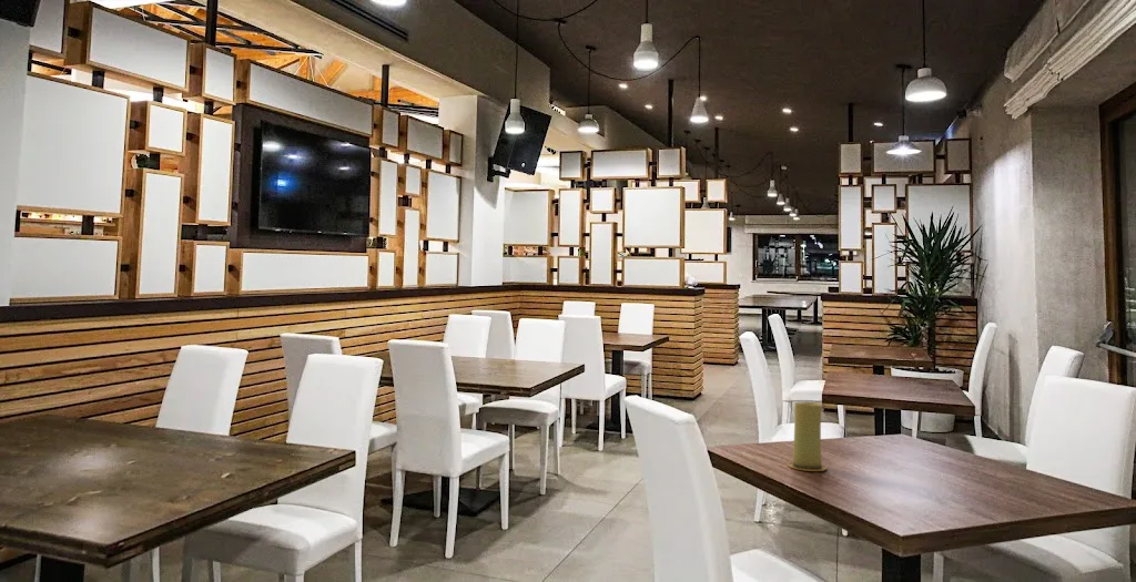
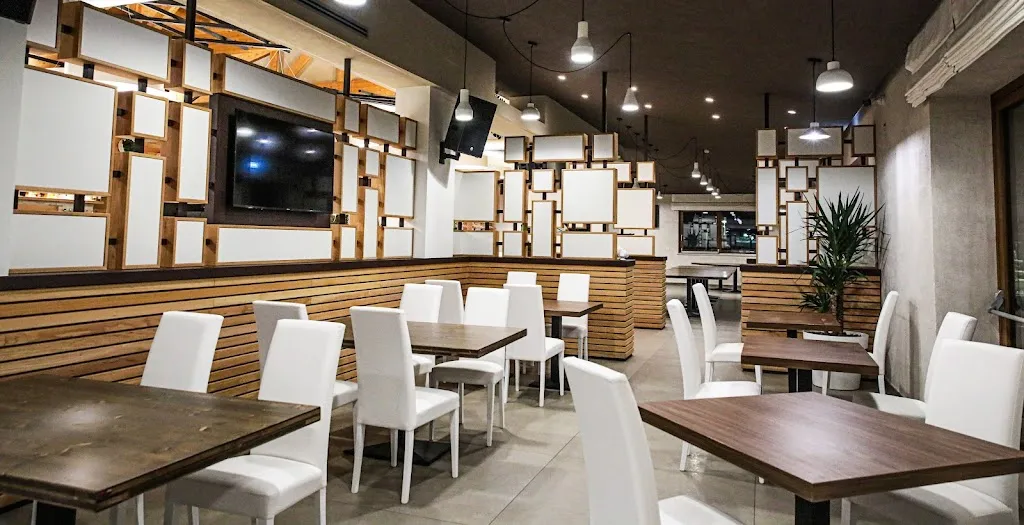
- candle (807, 433)
